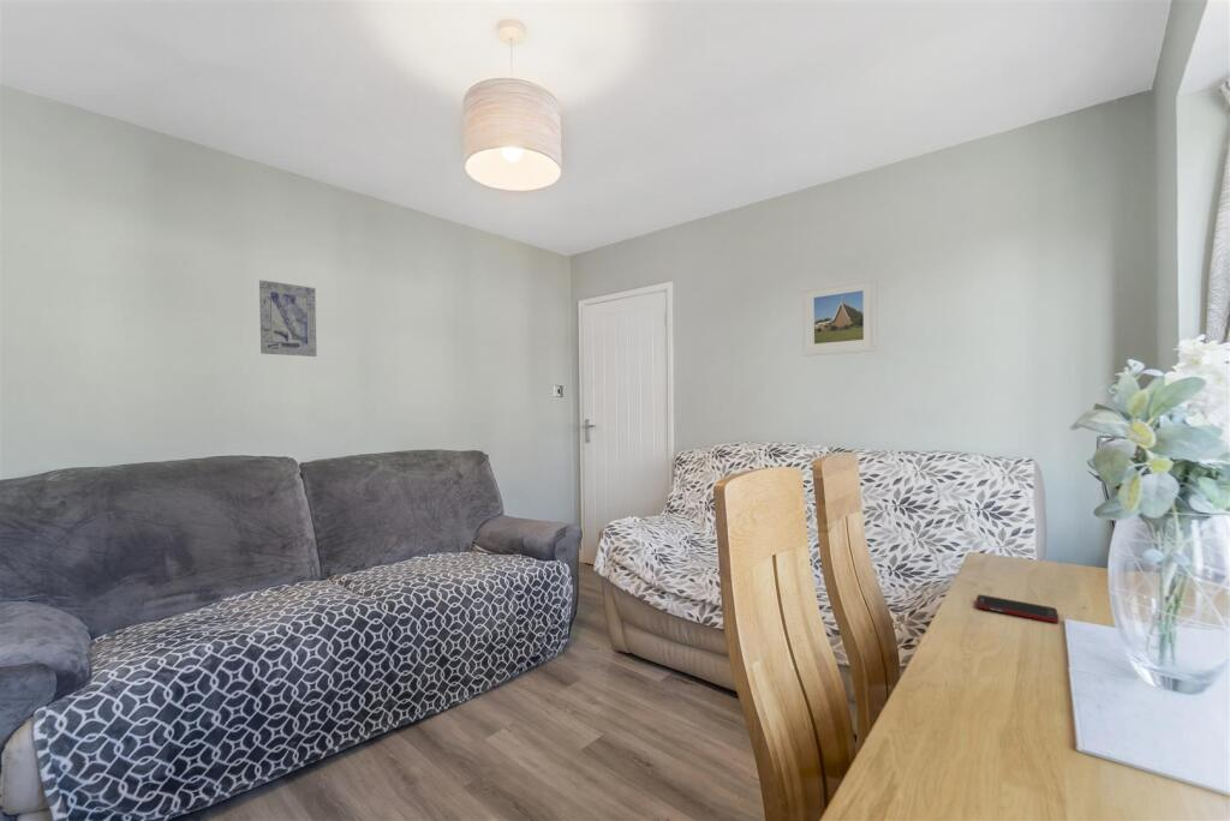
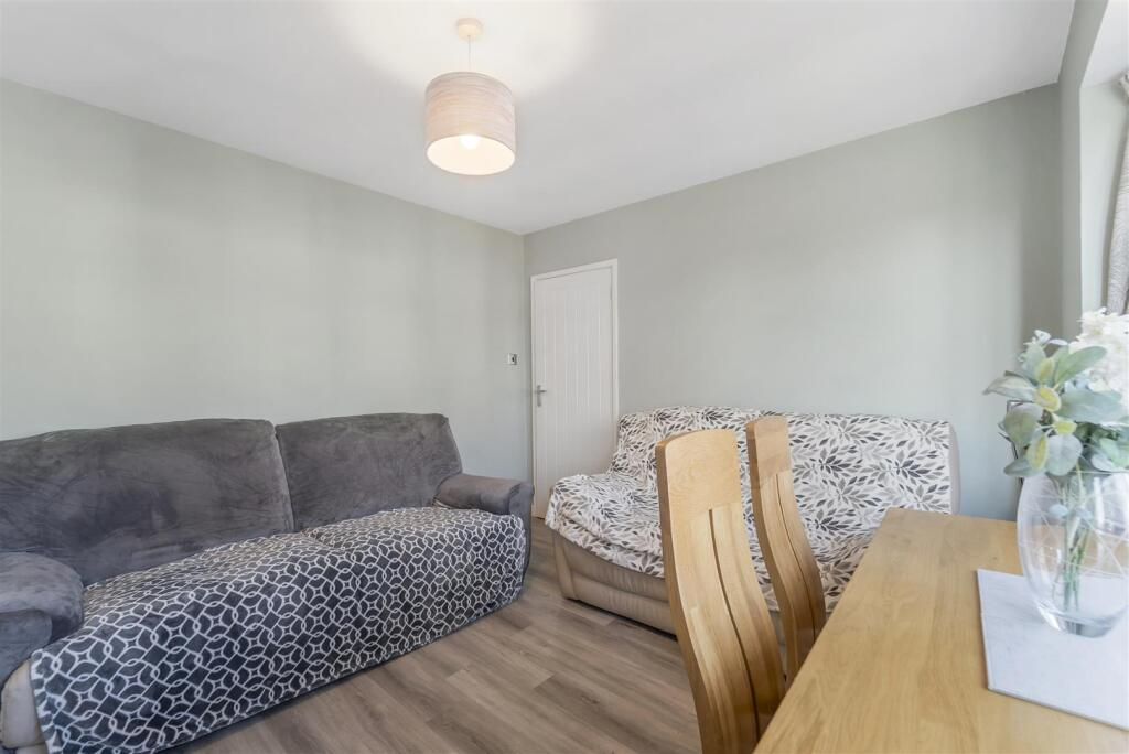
- wall art (288, 319)
- cell phone (1015, 607)
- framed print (837, 318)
